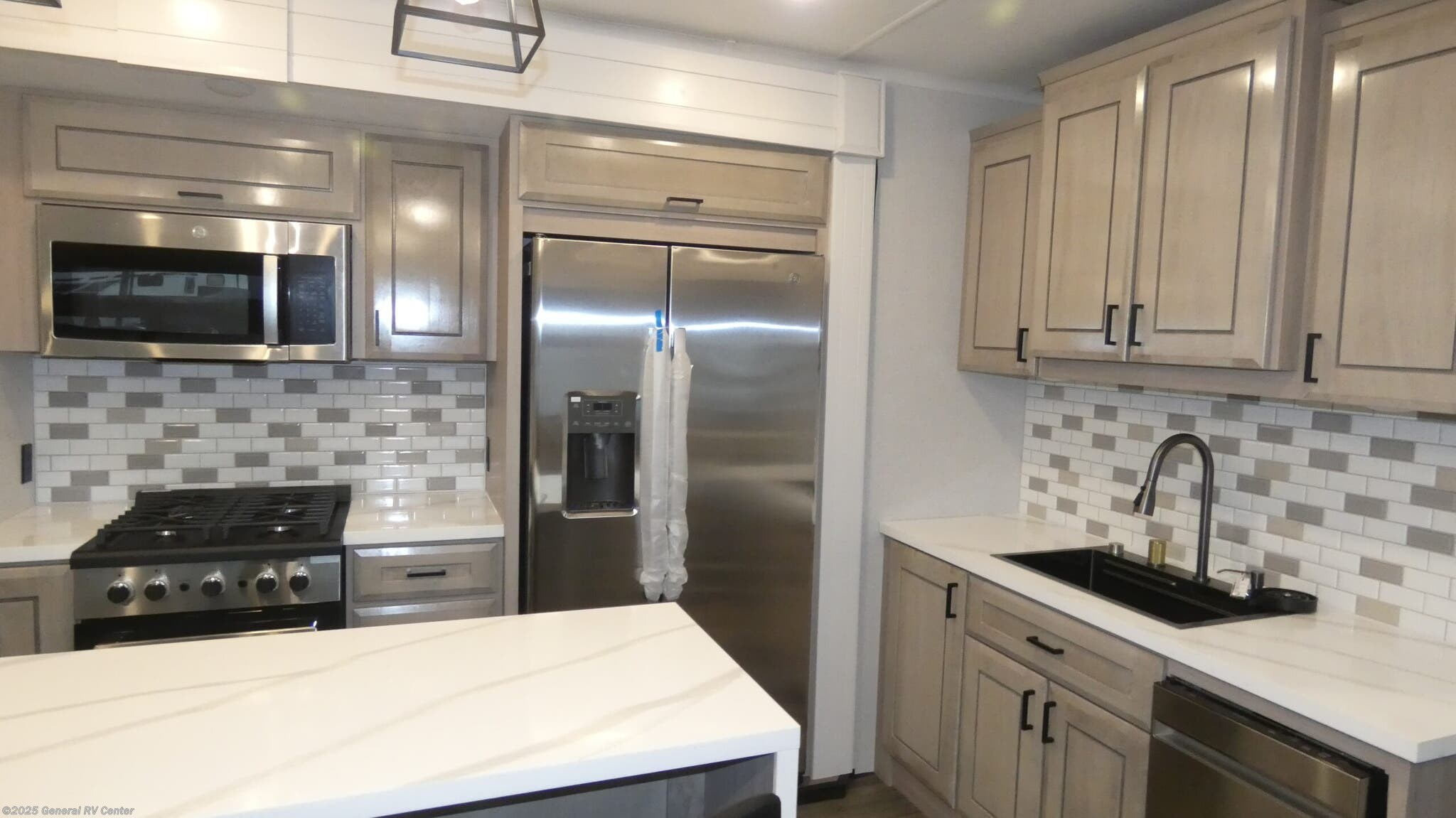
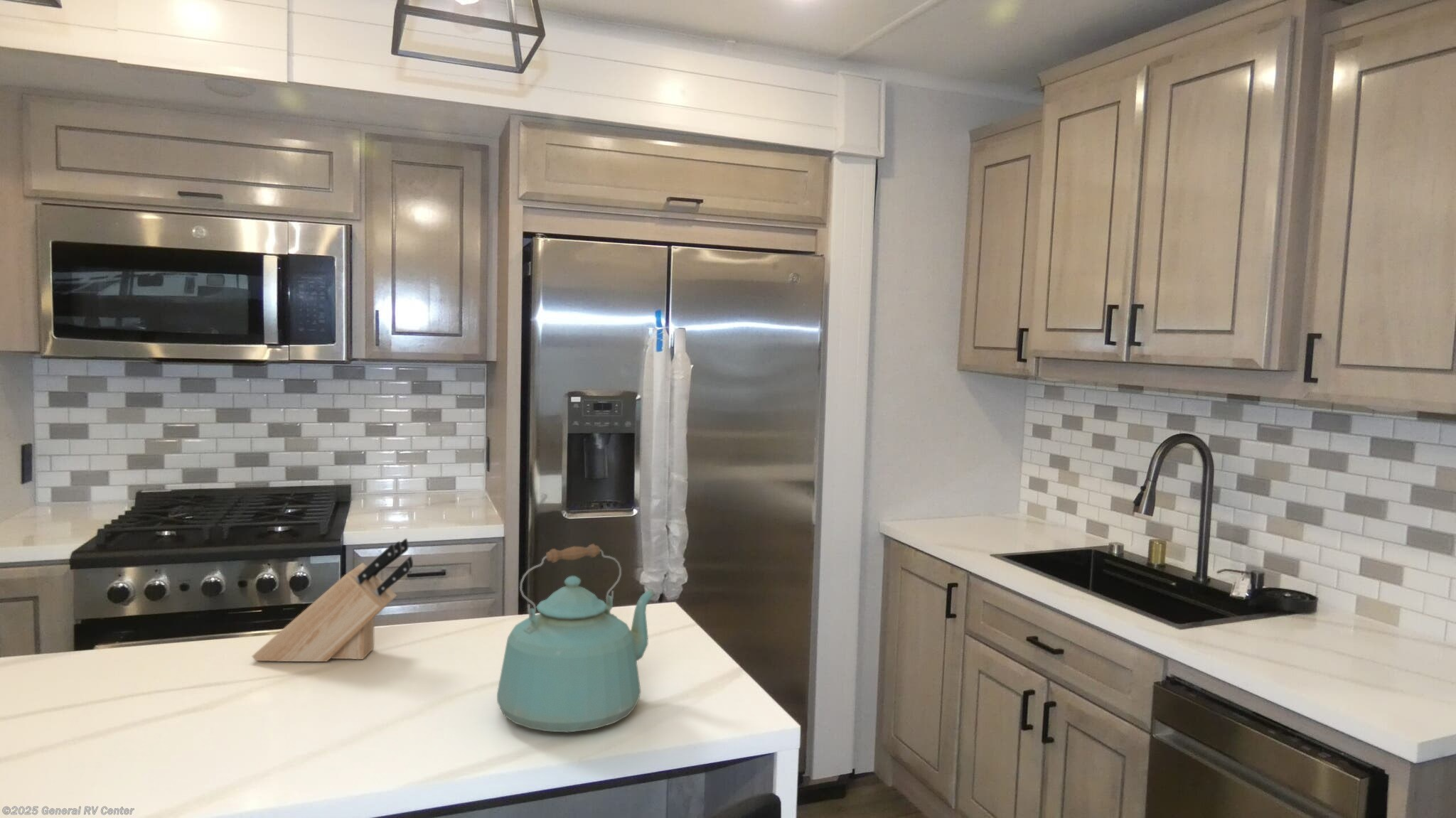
+ knife block (338, 596)
+ kettle (584, 625)
